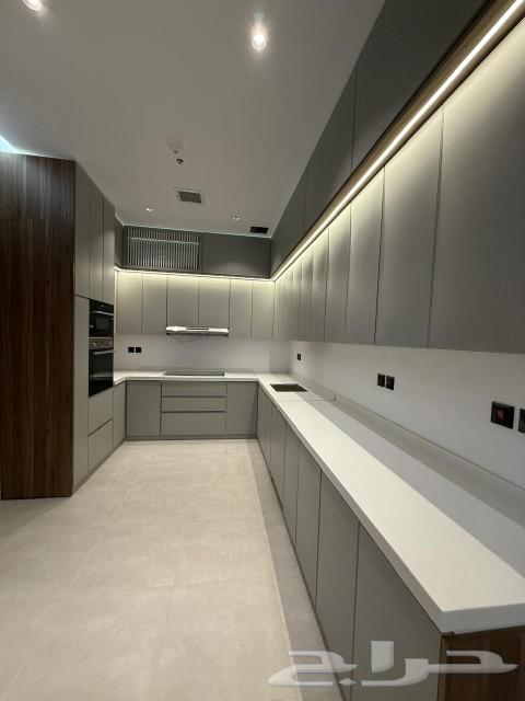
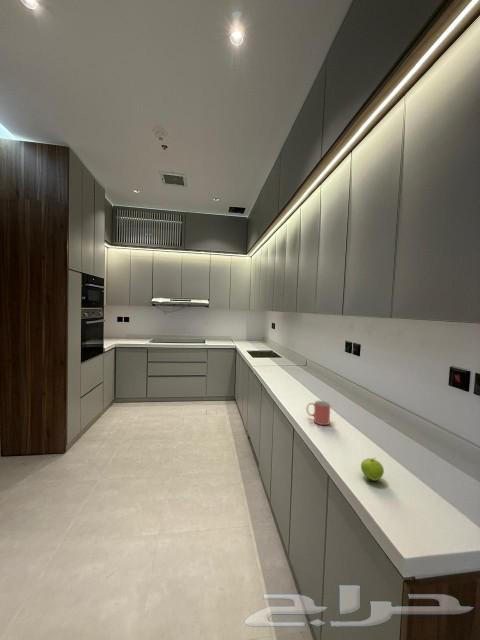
+ apple (372, 467)
+ mug (317, 411)
